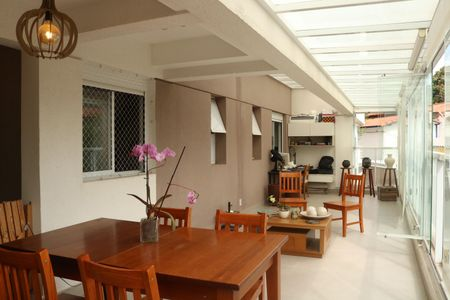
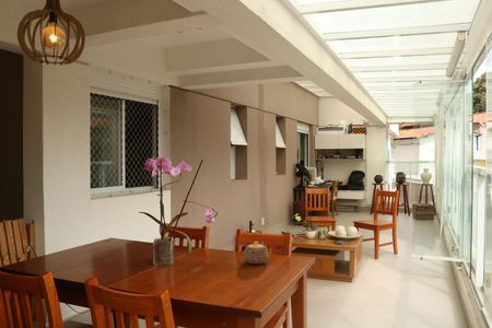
+ teapot (256, 251)
